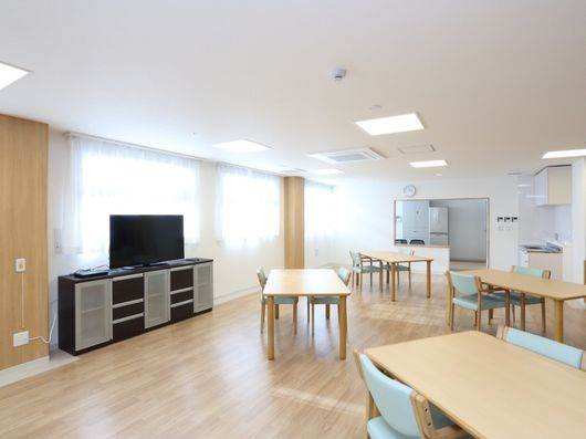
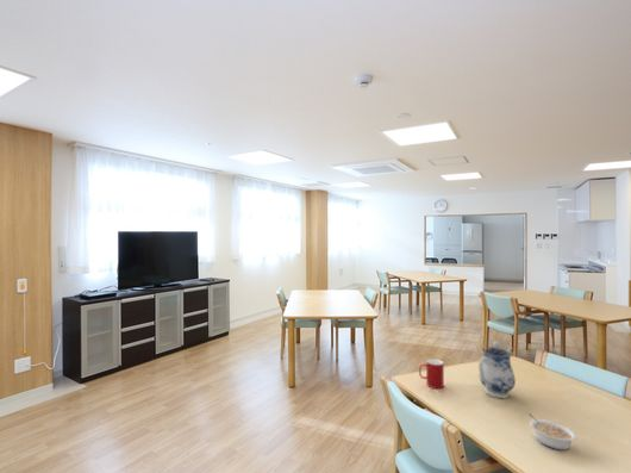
+ teapot (496, 367)
+ cup (431, 373)
+ legume (550, 434)
